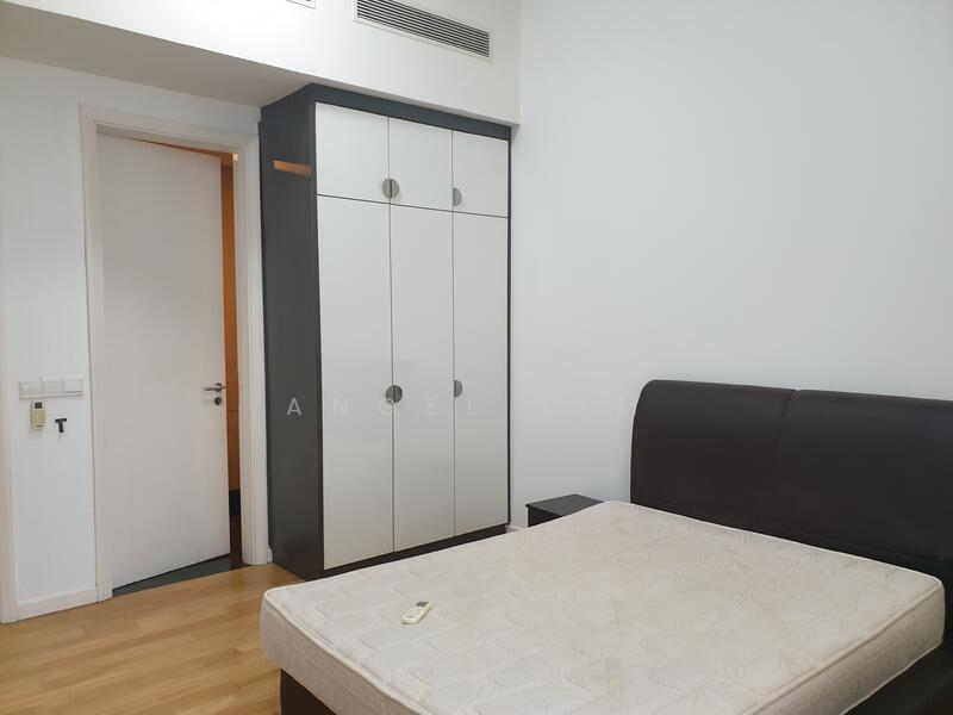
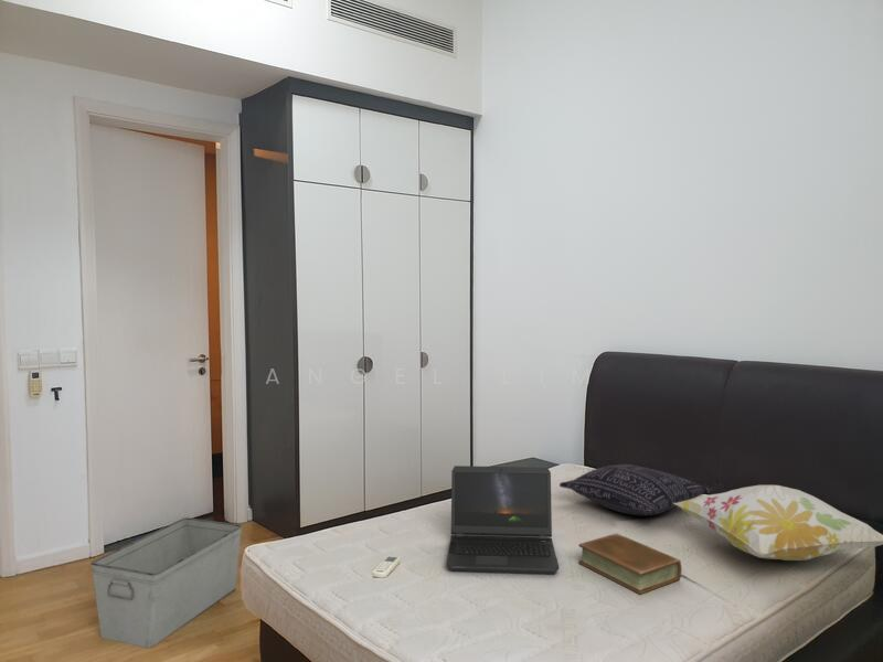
+ laptop computer (501, 516)
+ storage bin (172, 576)
+ decorative pillow (775, 521)
+ pillow (634, 488)
+ book (628, 560)
